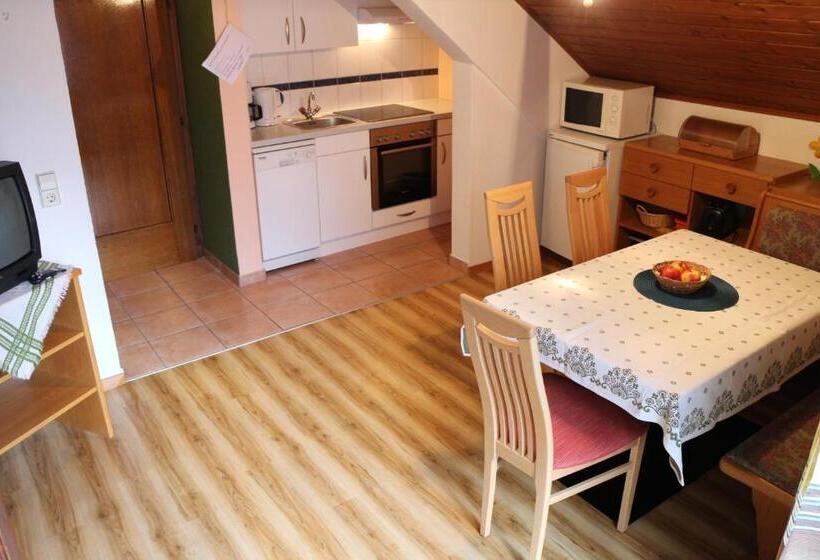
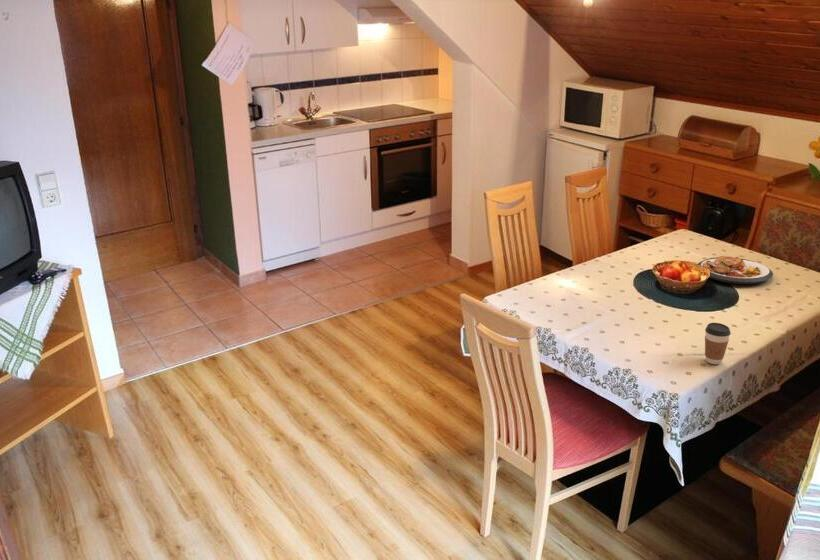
+ coffee cup (716, 344)
+ plate (734, 267)
